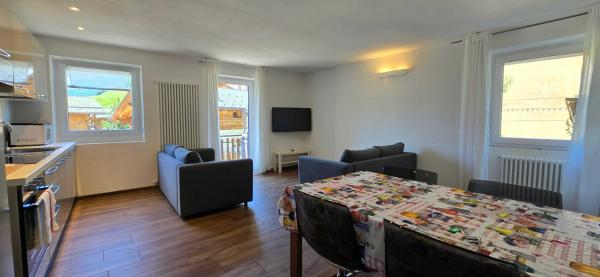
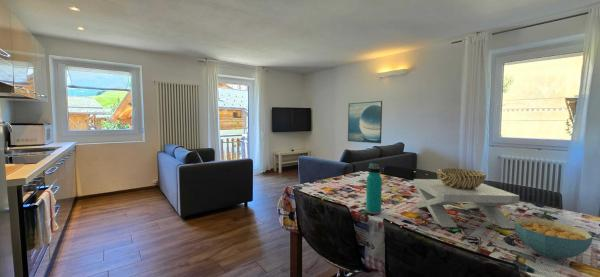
+ cereal bowl (549, 240)
+ water bottle (374, 187)
+ decorative bowl (459, 193)
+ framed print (363, 122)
